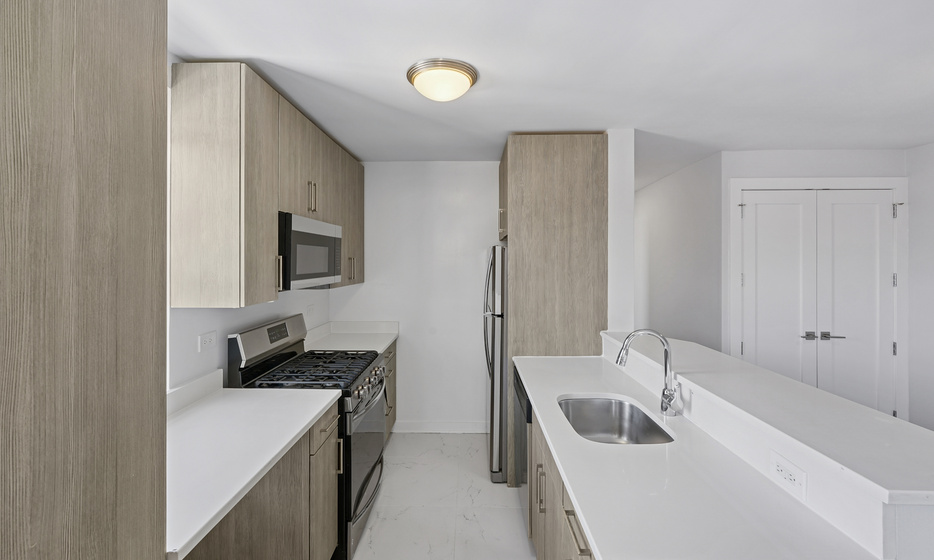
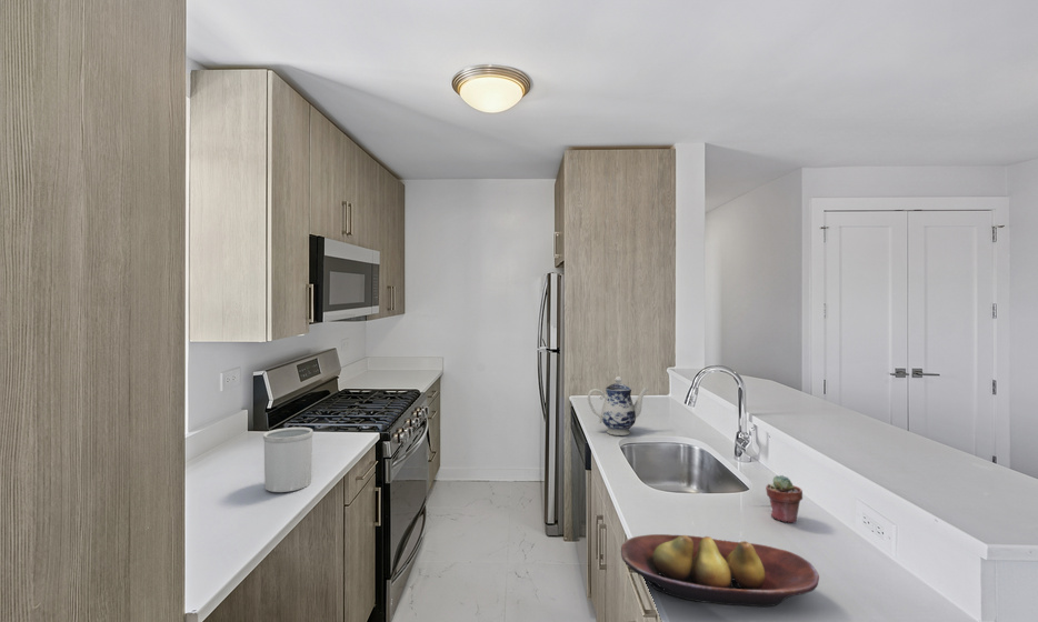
+ fruit bowl (715, 562)
+ utensil holder (288, 458)
+ teapot (618, 404)
+ potted succulent (784, 496)
